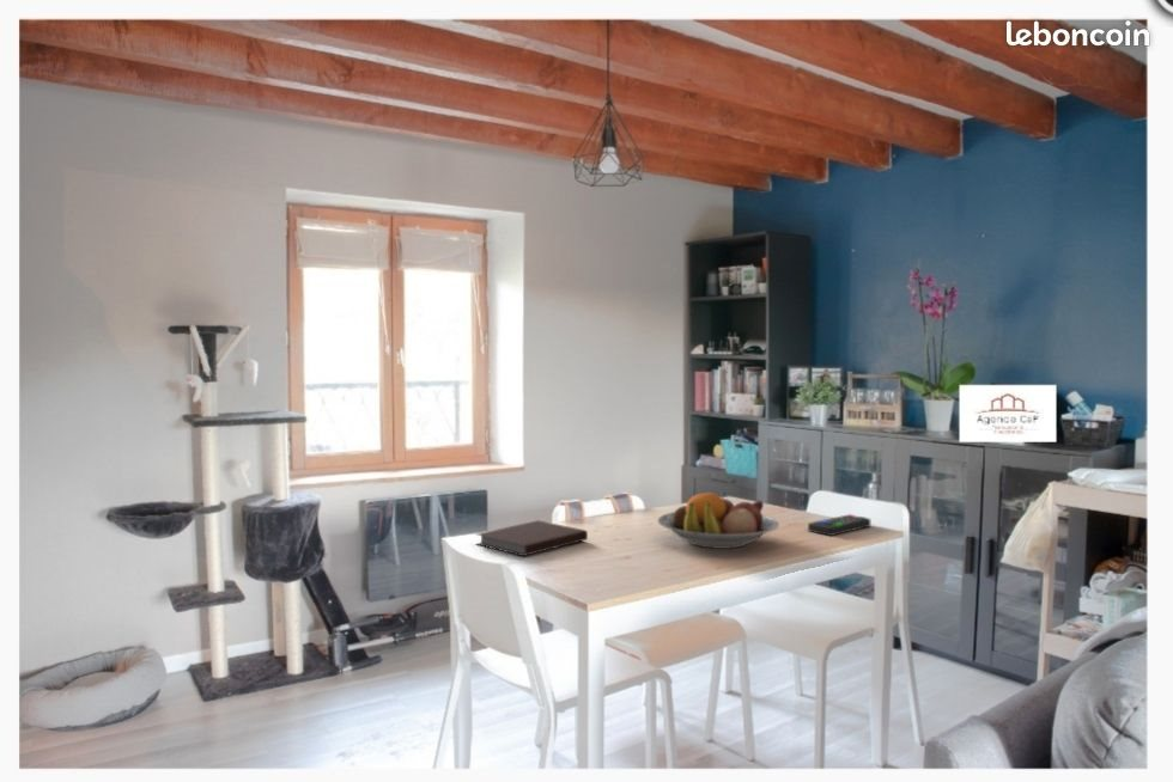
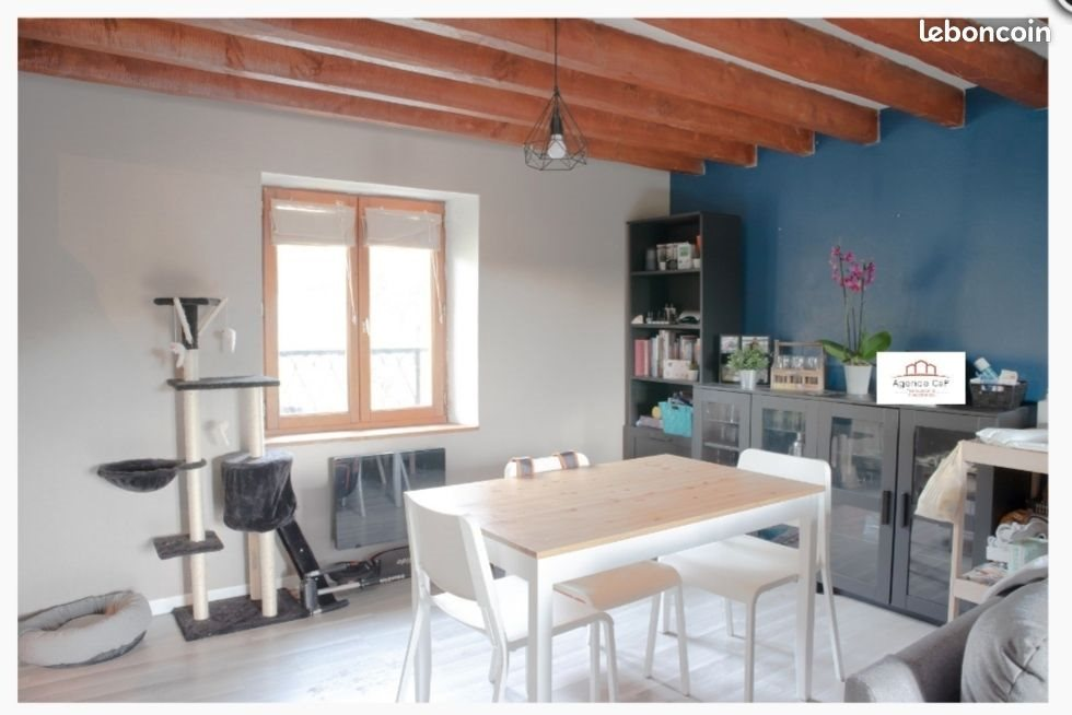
- remote control (839, 524)
- notebook (531, 537)
- fruit bowl (717, 515)
